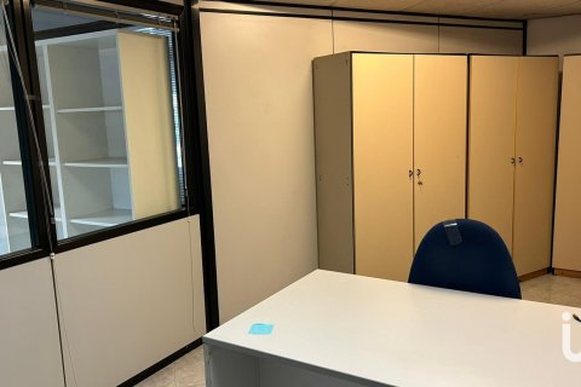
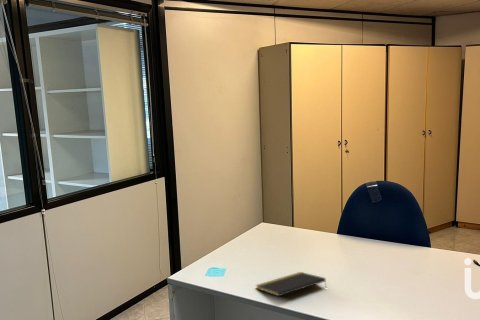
+ notepad (290, 283)
